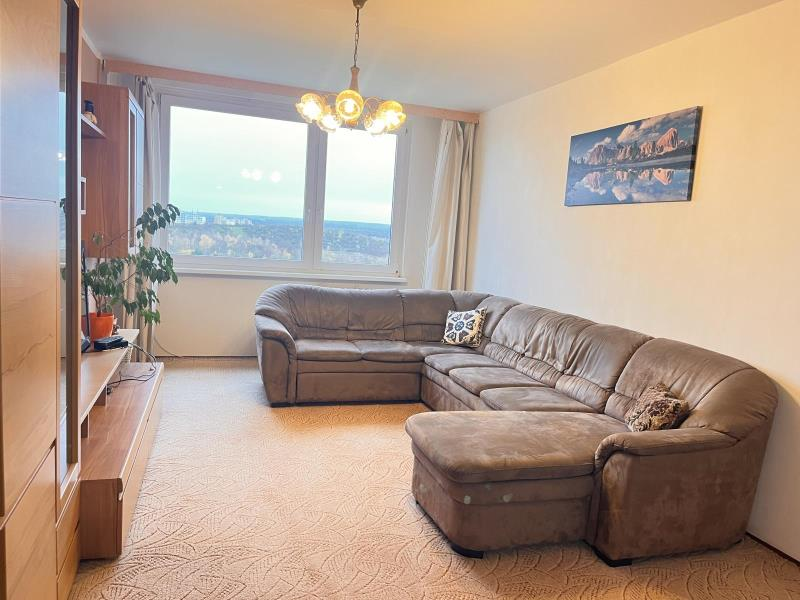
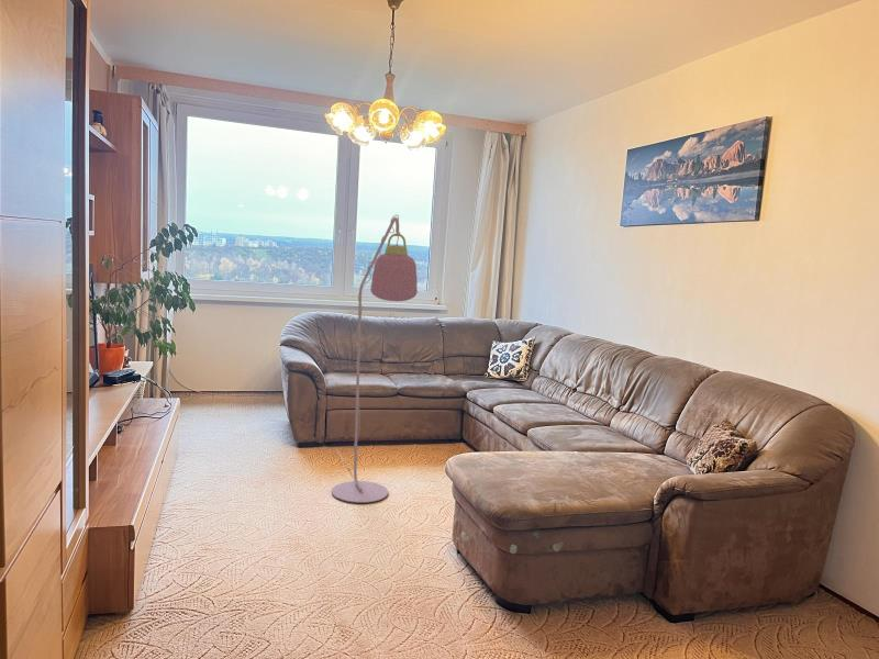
+ floor lamp (359, 354)
